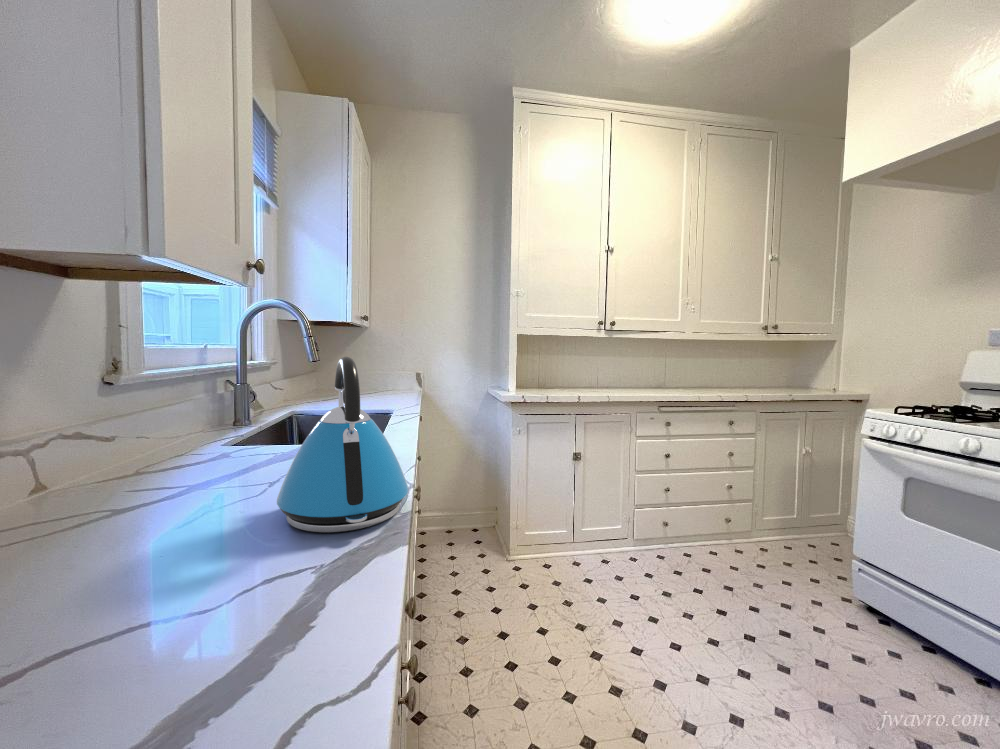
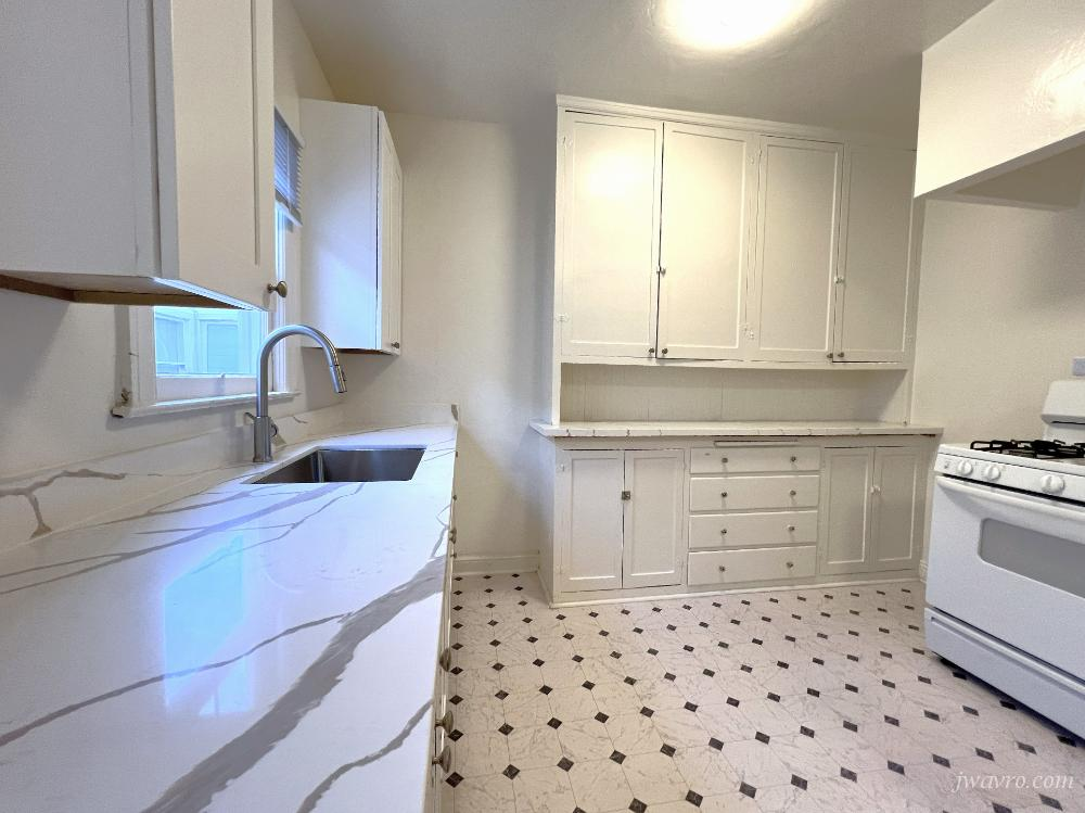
- kettle (346, 434)
